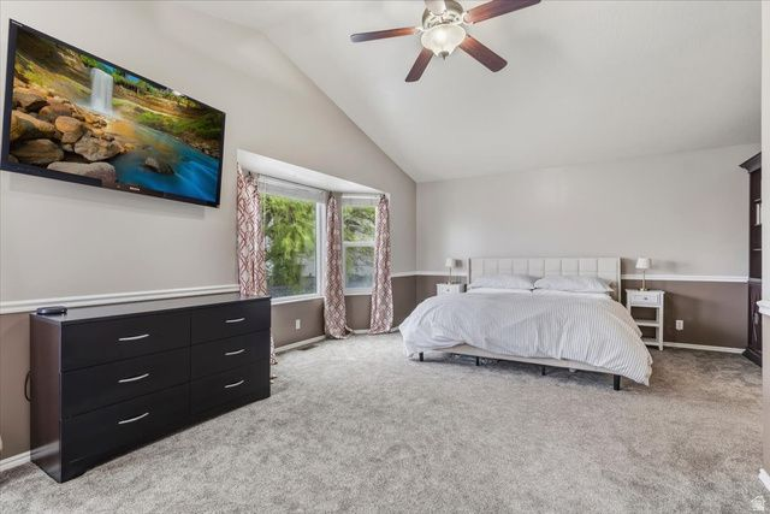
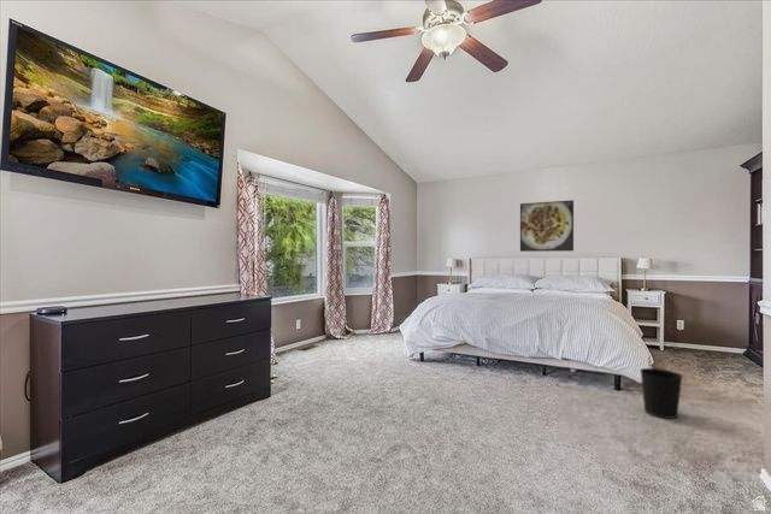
+ wastebasket (660, 392)
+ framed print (546, 226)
